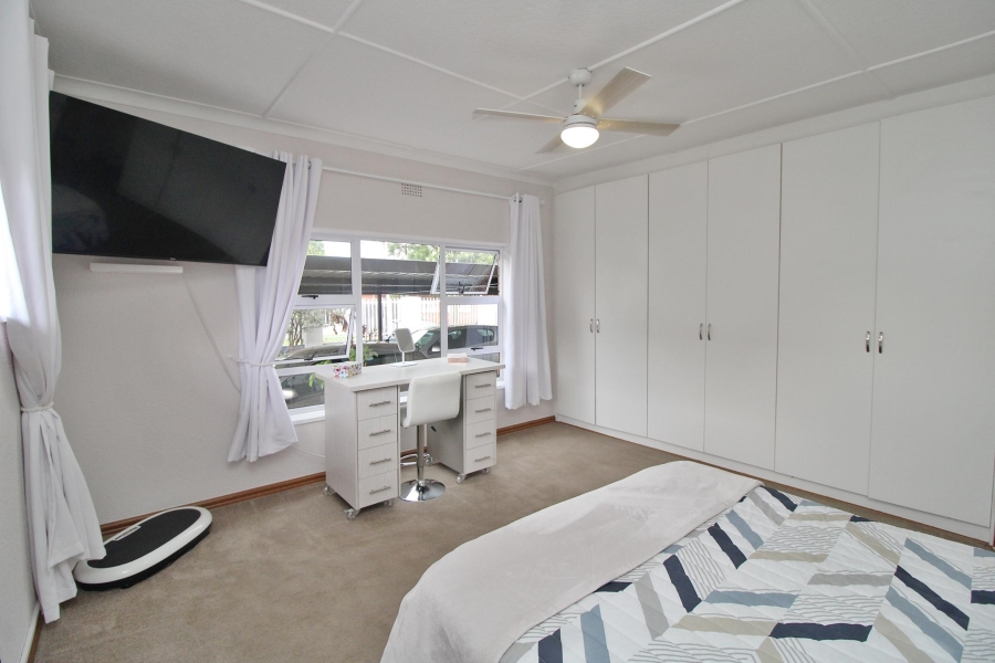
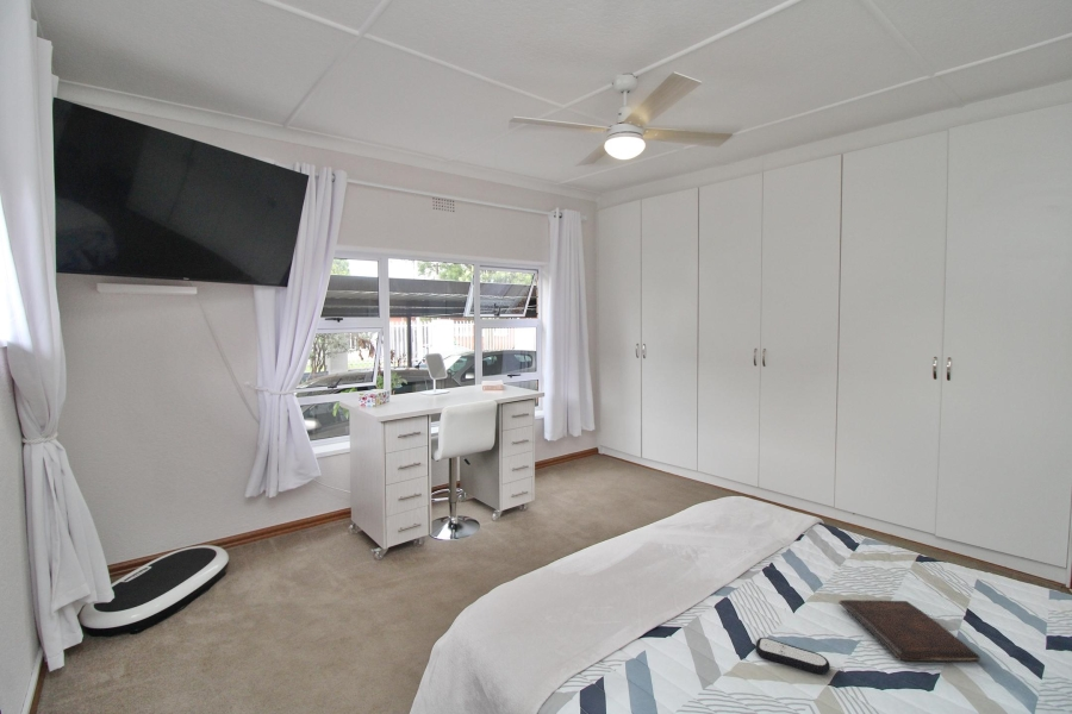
+ remote control (791, 654)
+ book (903, 627)
